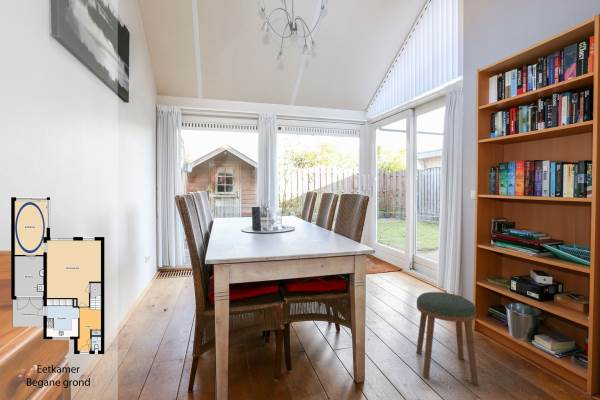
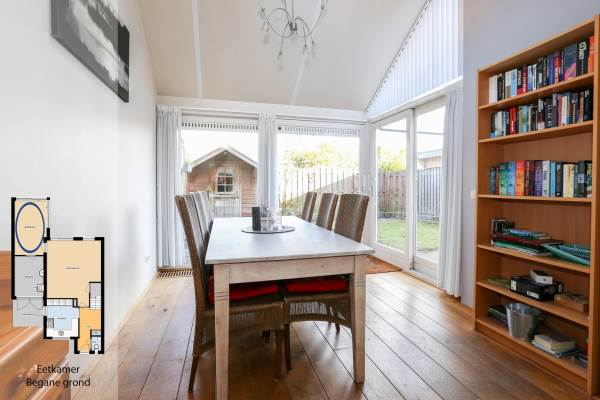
- stool (433, 332)
